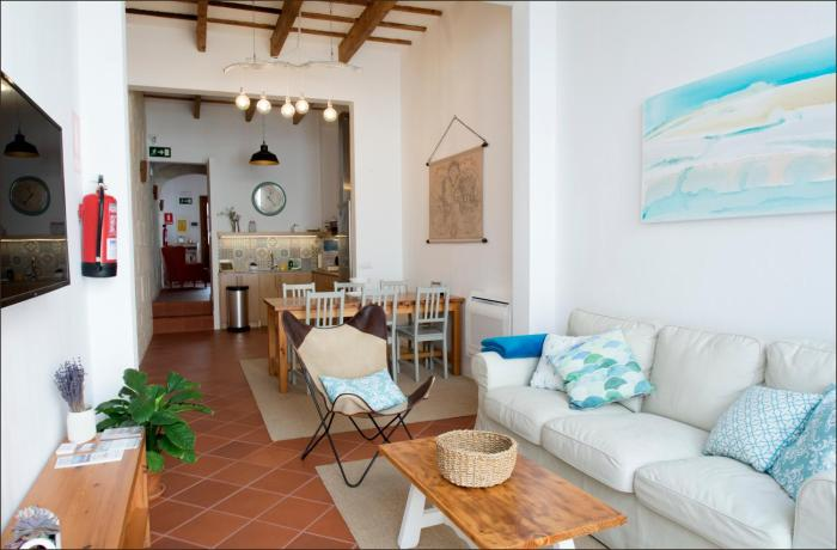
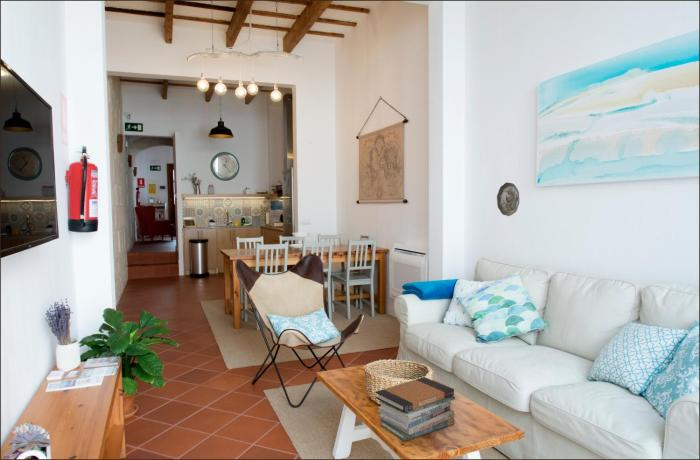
+ book stack (415, 407)
+ decorative plate (509, 199)
